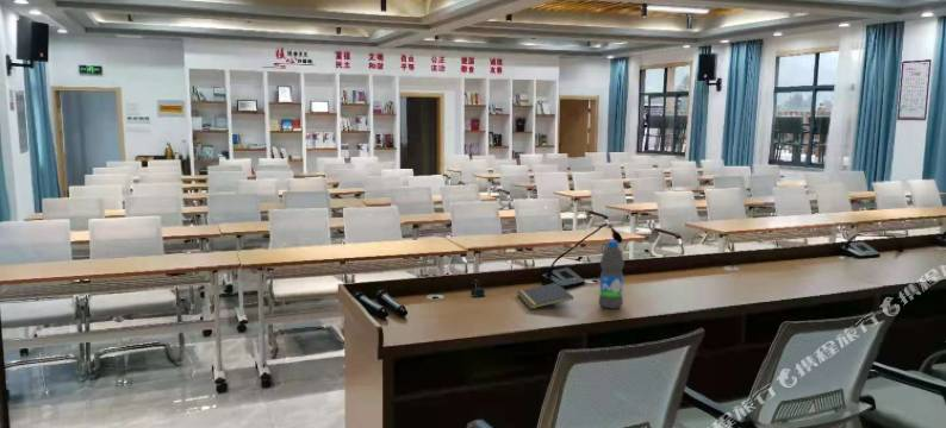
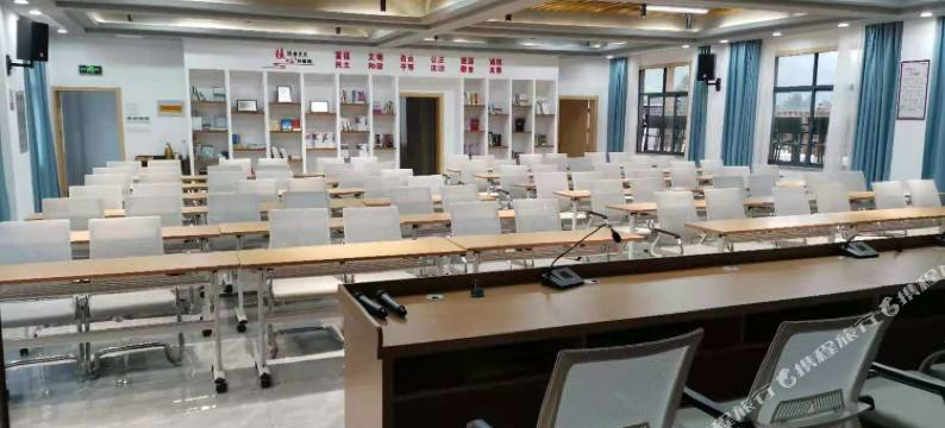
- water bottle (611, 273)
- notepad (543, 295)
